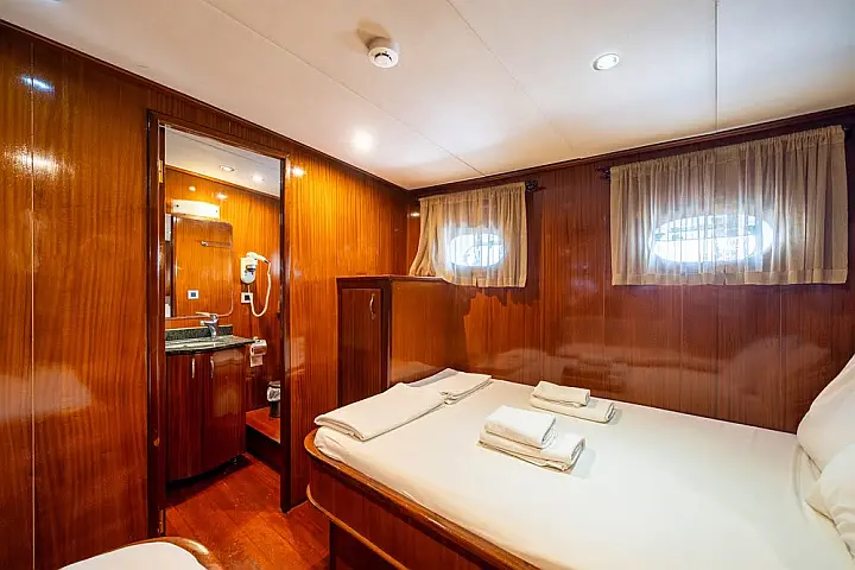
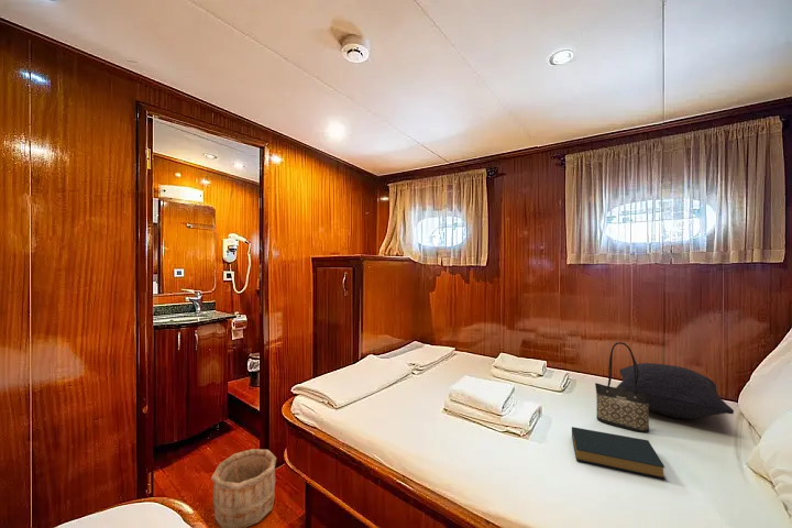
+ wooden bucket (245, 486)
+ hardback book (613, 450)
+ pillow (667, 387)
+ tote bag (620, 387)
